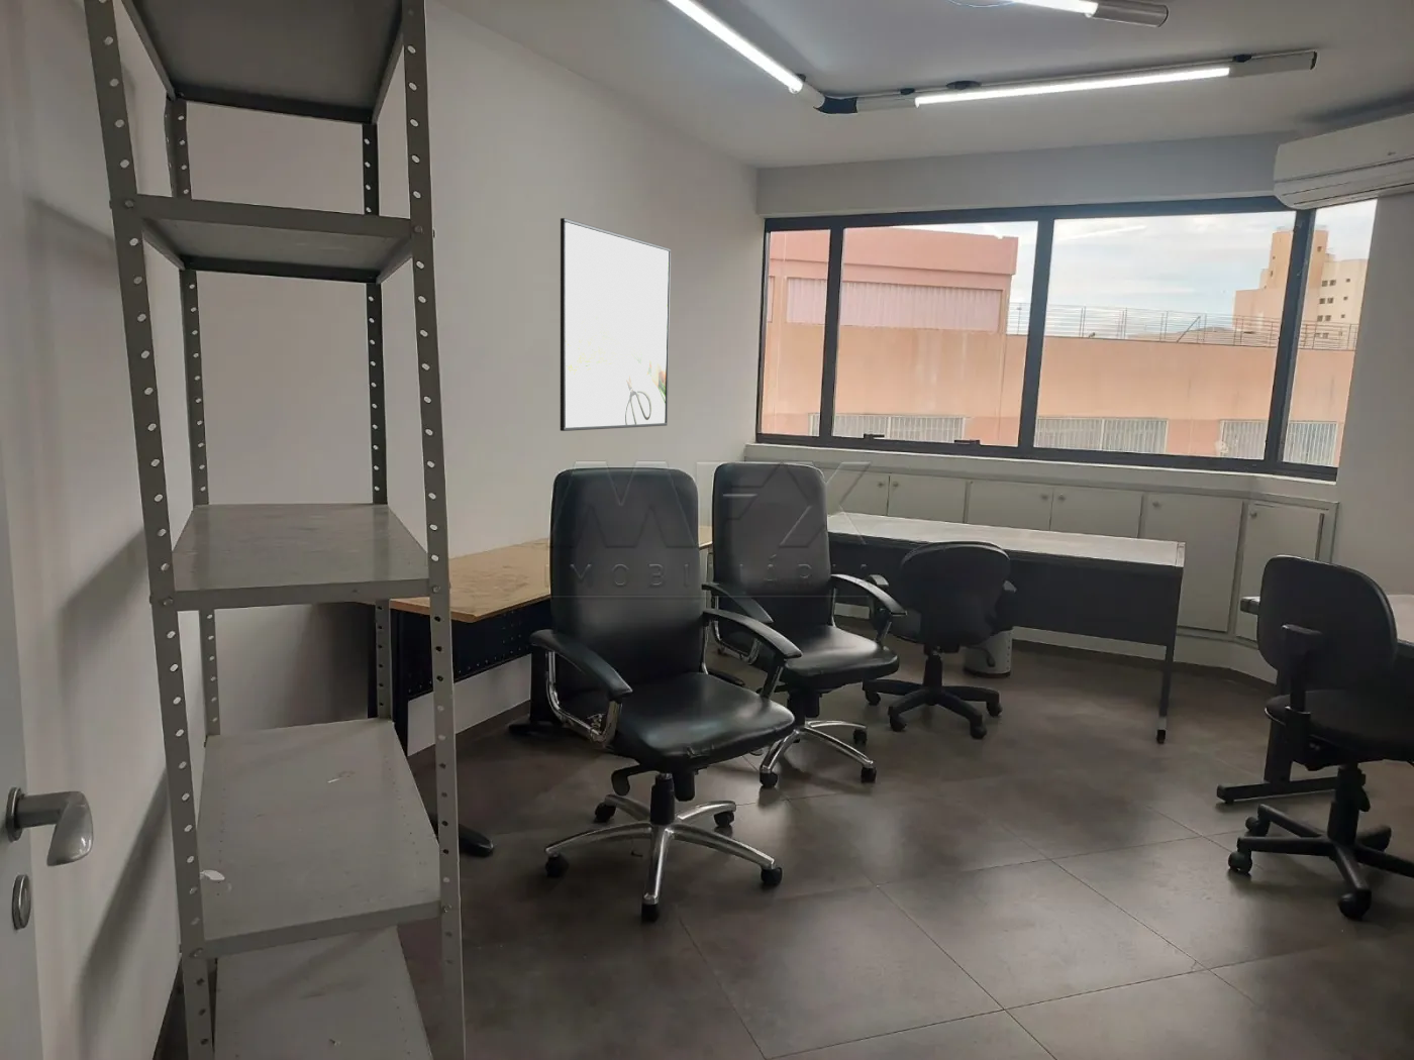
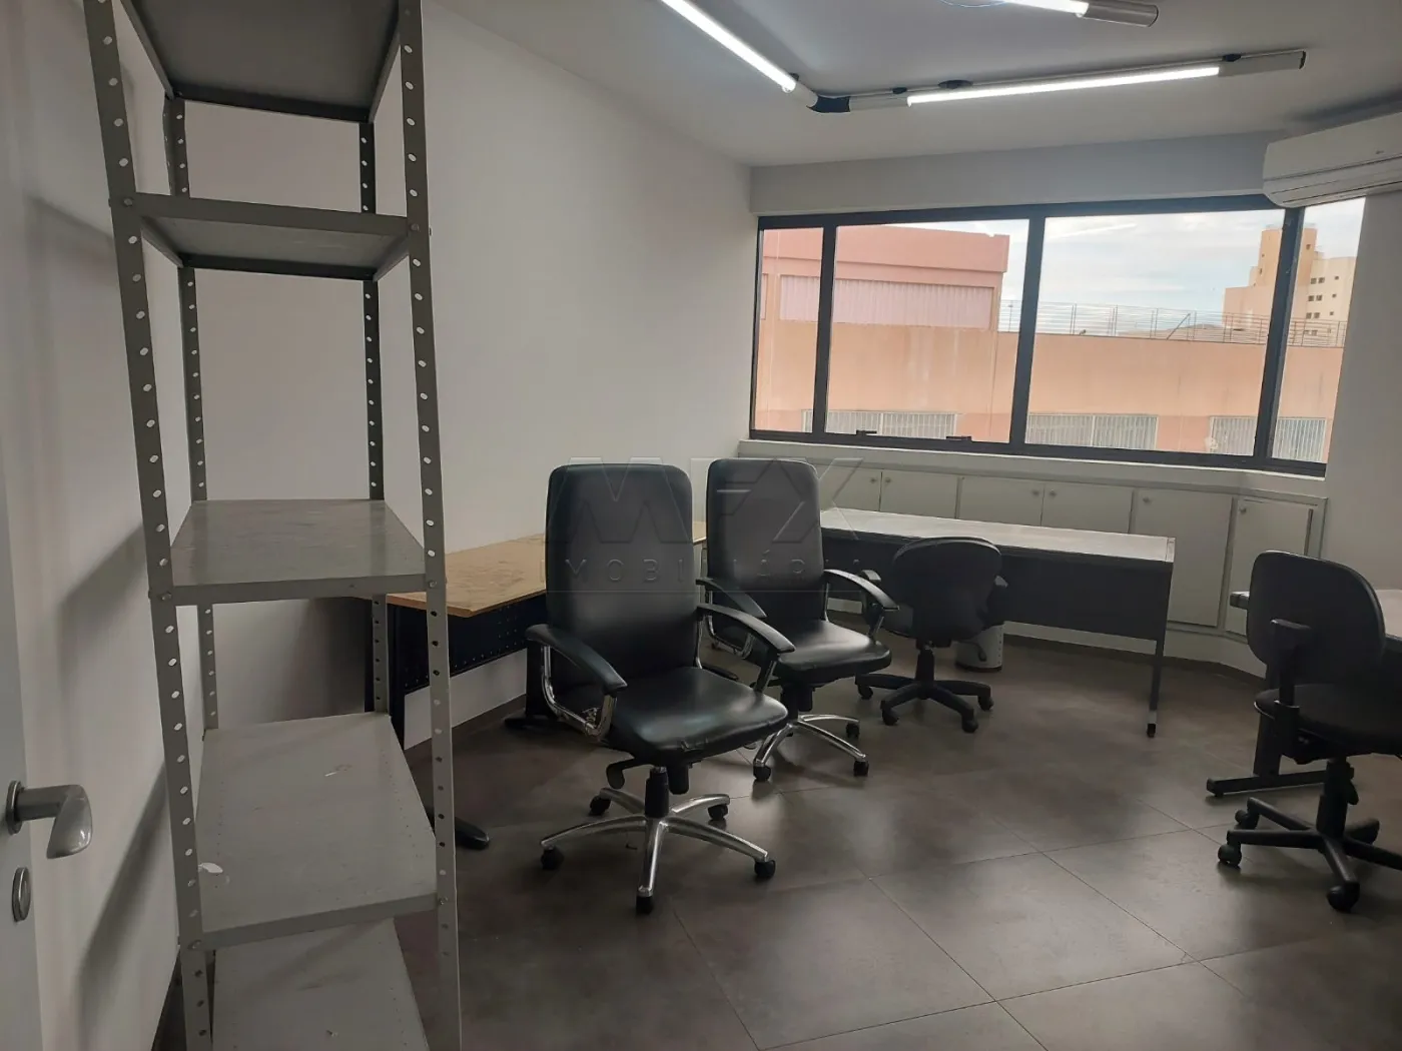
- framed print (619, 332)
